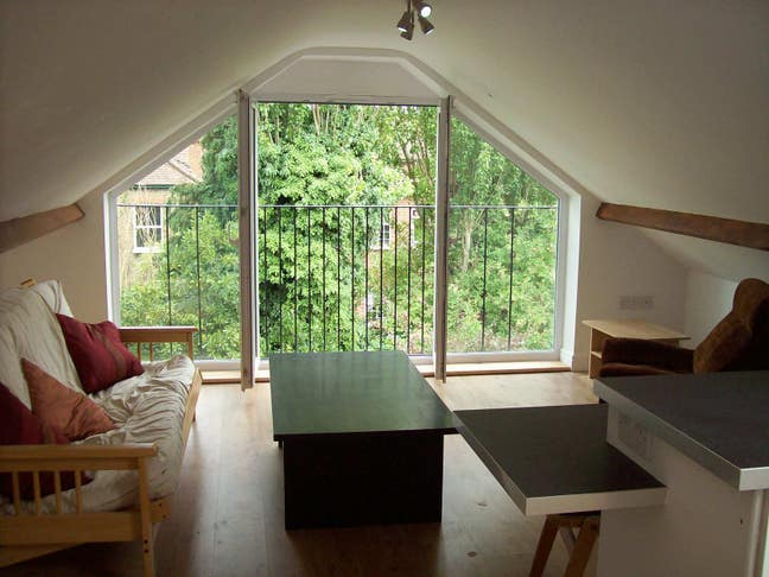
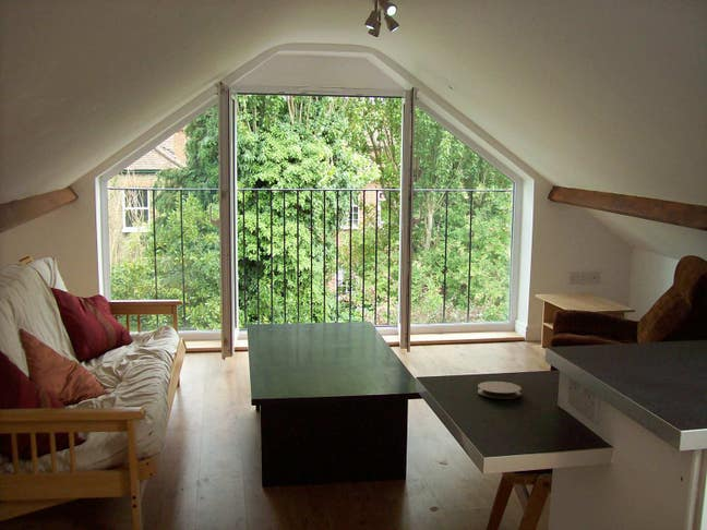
+ coaster (499, 389)
